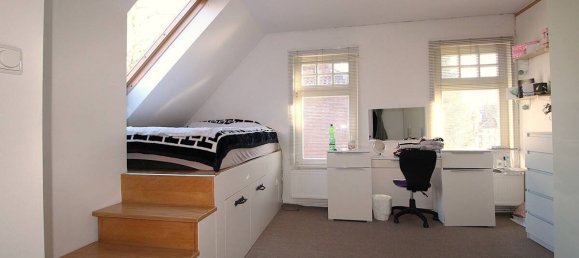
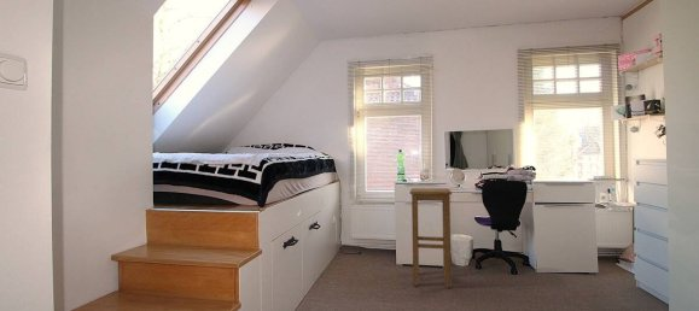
+ stool (430, 236)
